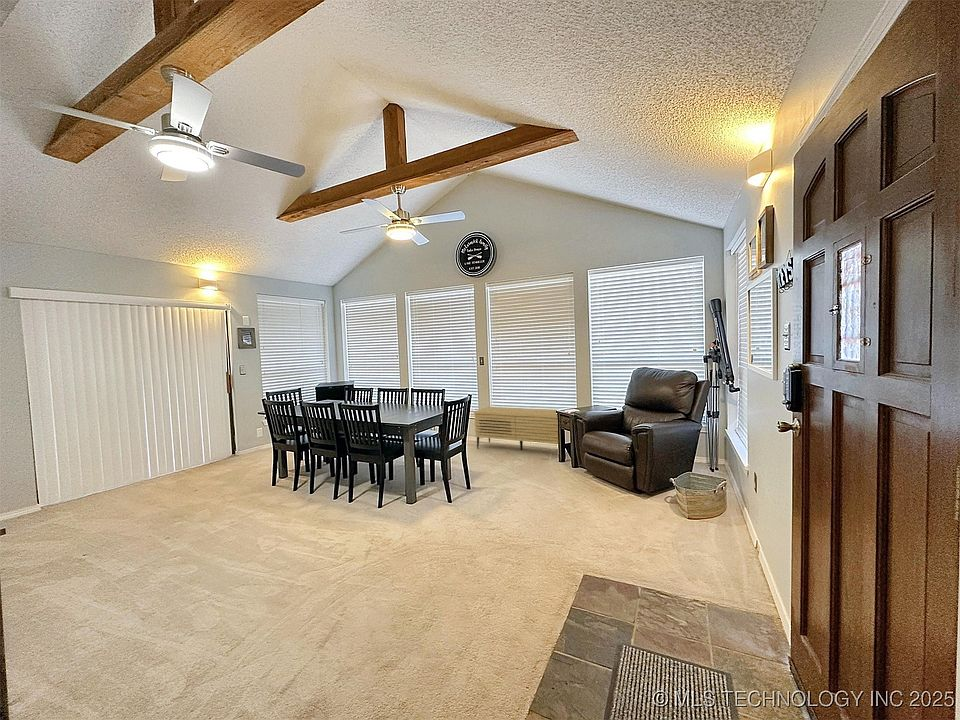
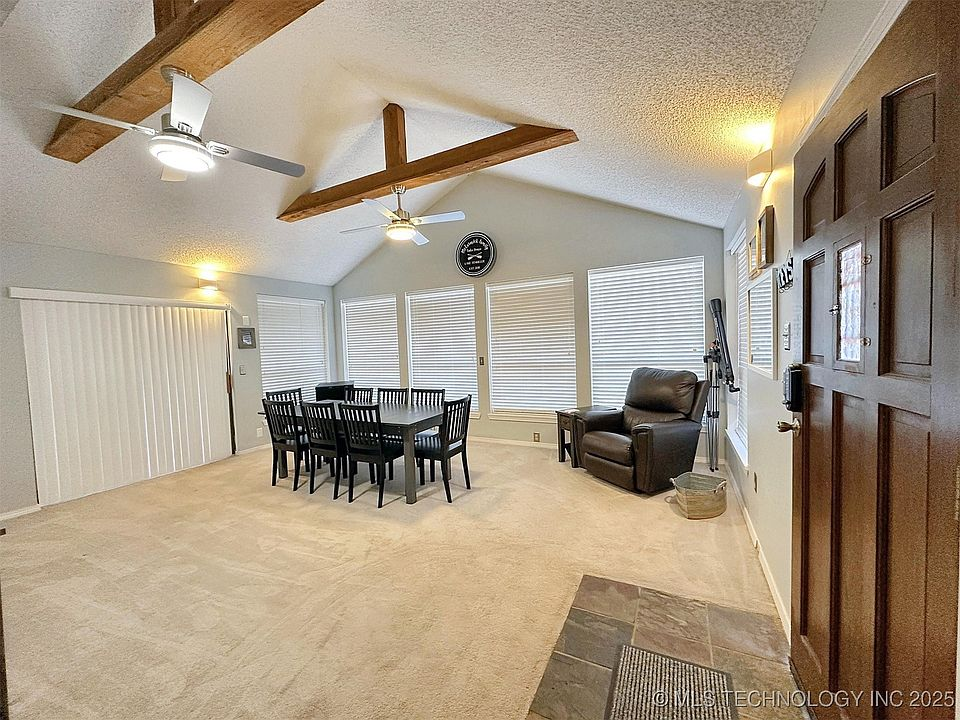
- sideboard (521, 430)
